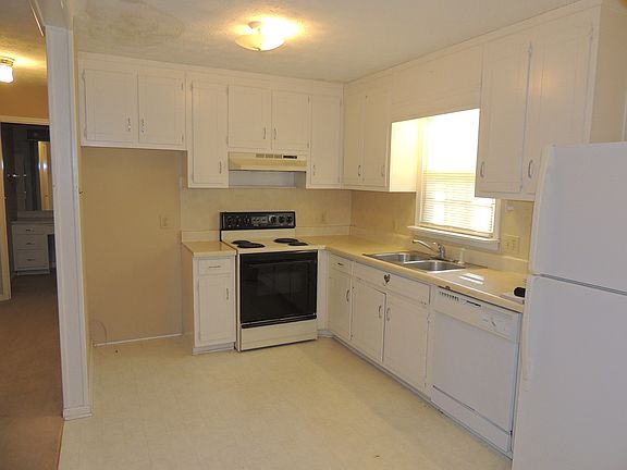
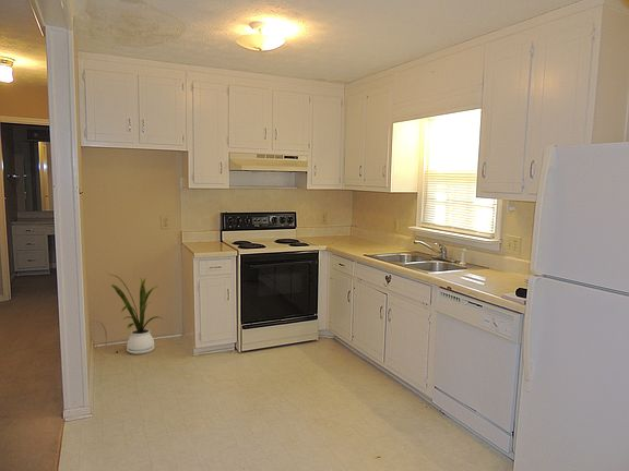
+ house plant (137, 312)
